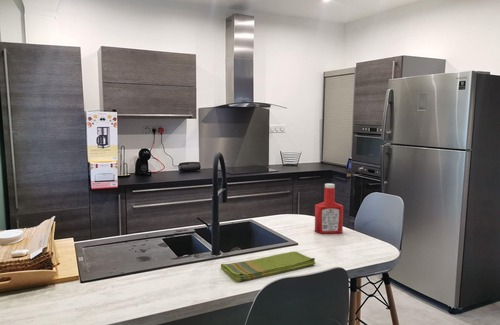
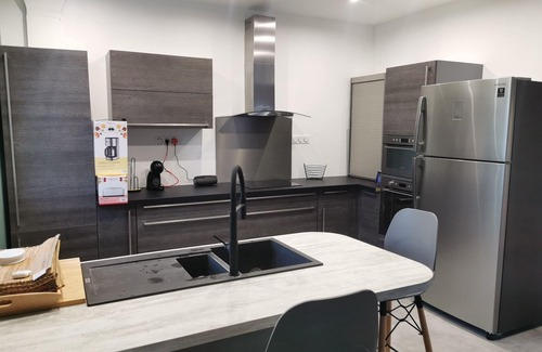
- dish towel (268, 263)
- soap bottle (329, 208)
